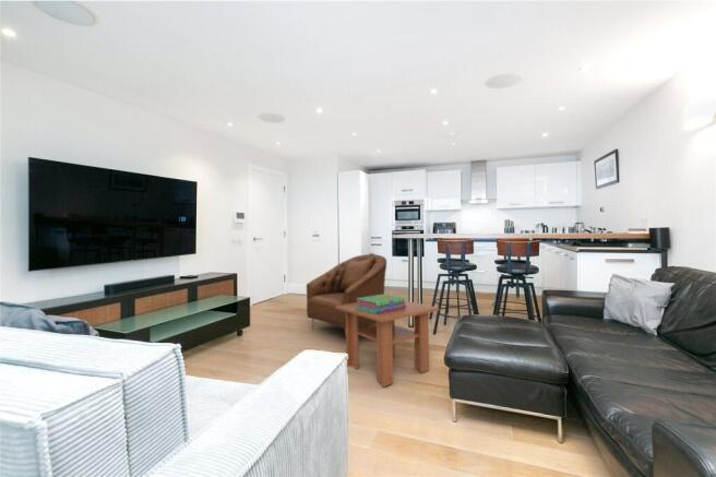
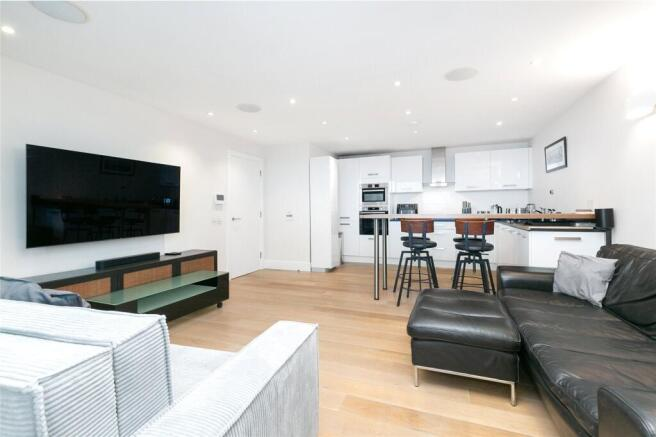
- armchair (351, 293)
- stack of books (380, 302)
- coffee table (386, 337)
